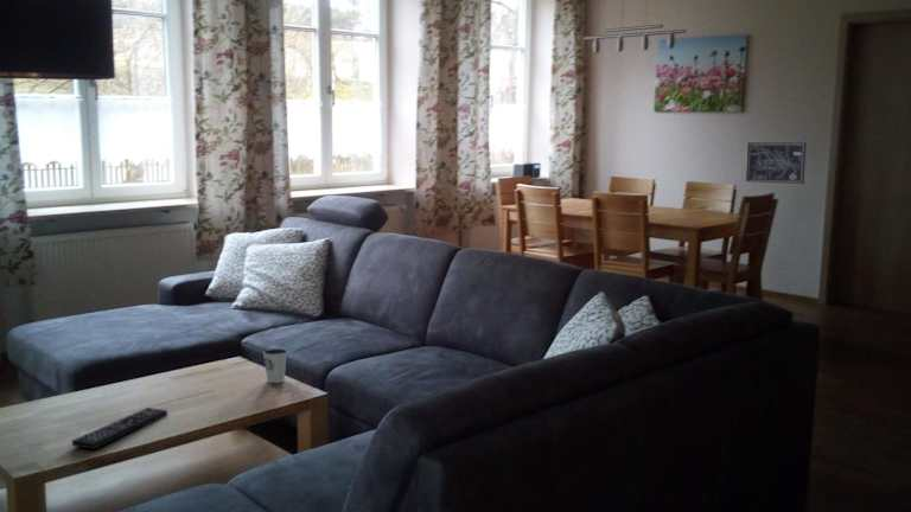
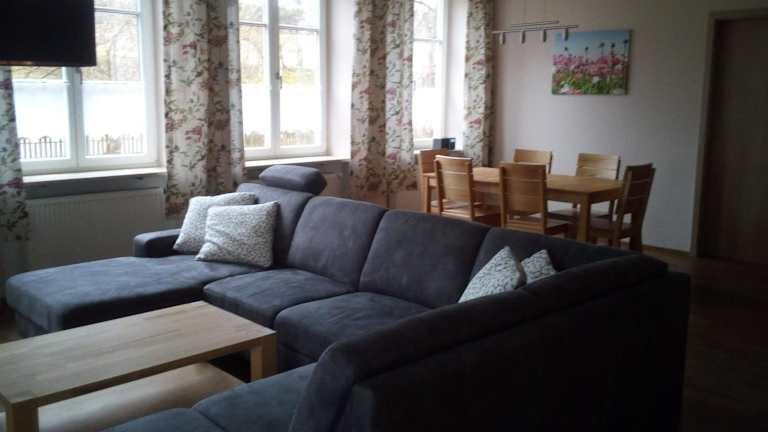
- wall art (775, 162)
- remote control (122, 425)
- dixie cup (275, 366)
